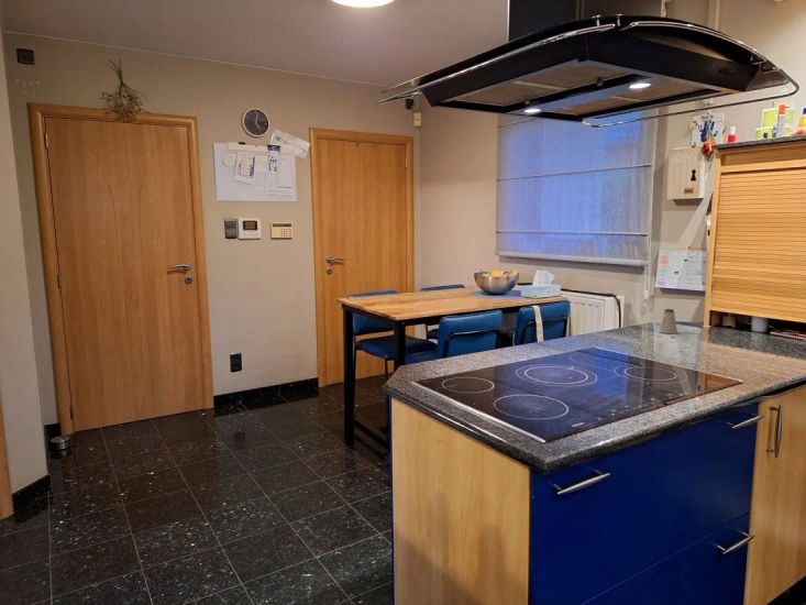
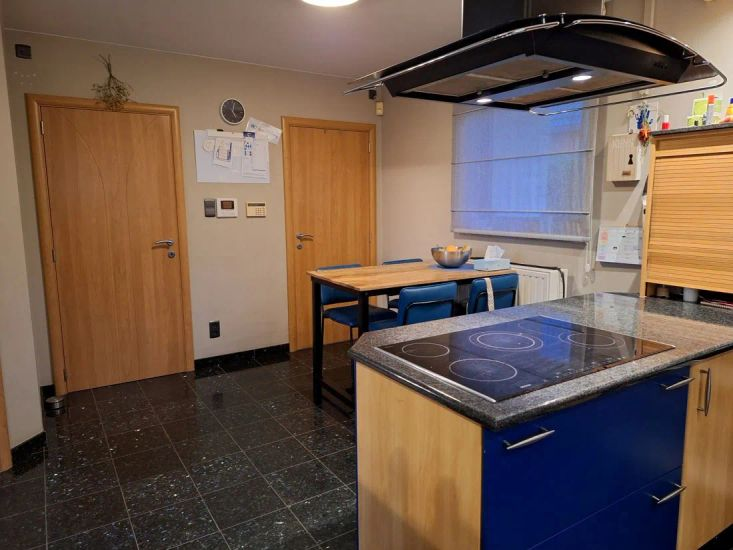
- saltshaker (669, 320)
